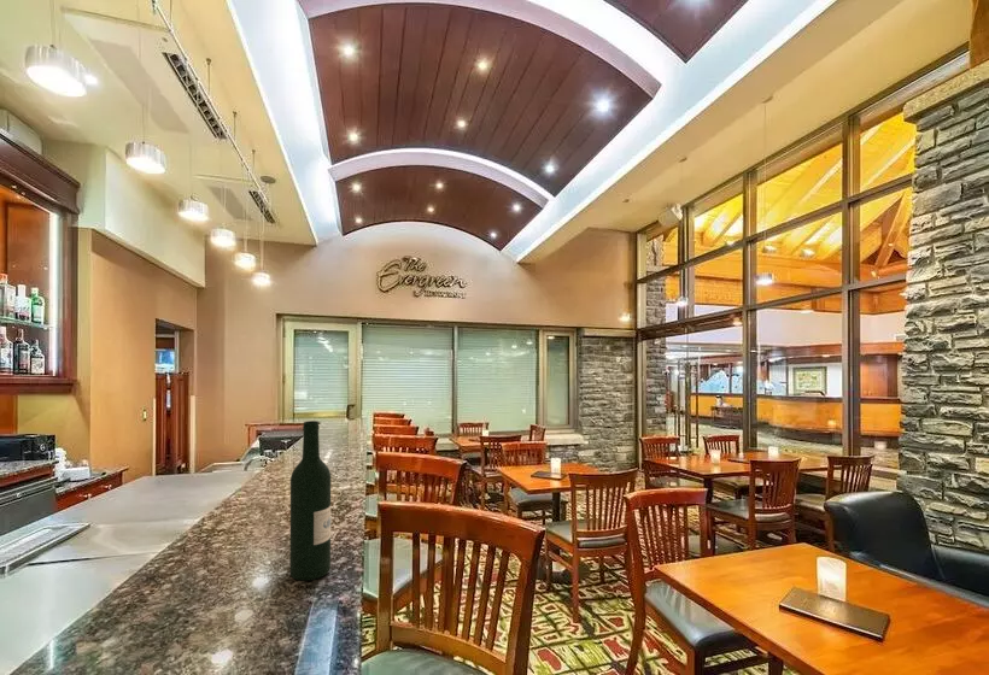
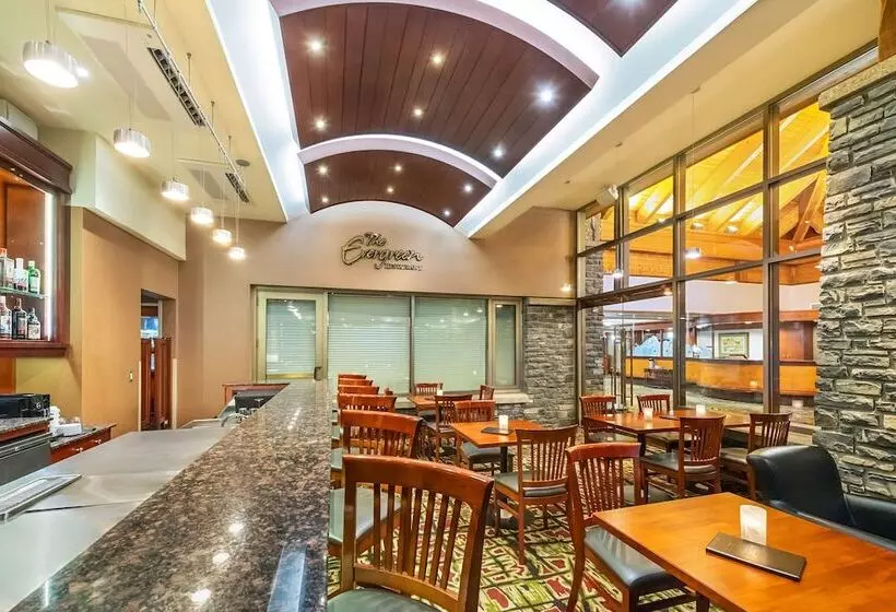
- wine bottle (310, 497)
